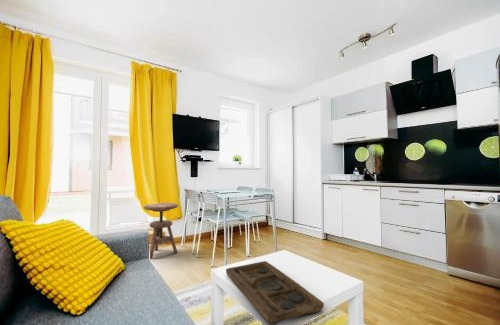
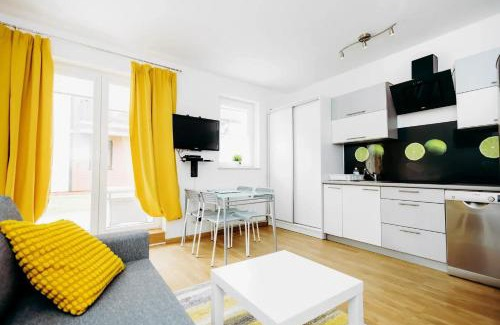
- side table (161, 229)
- decorative tray (267, 285)
